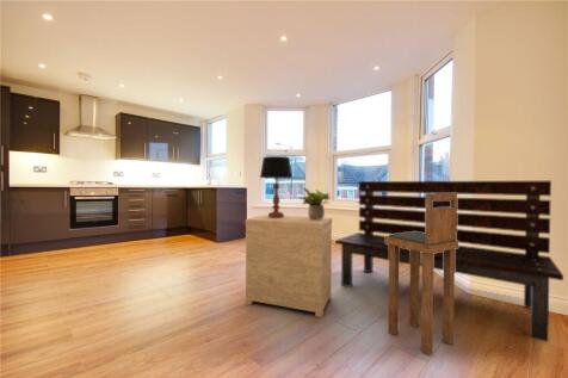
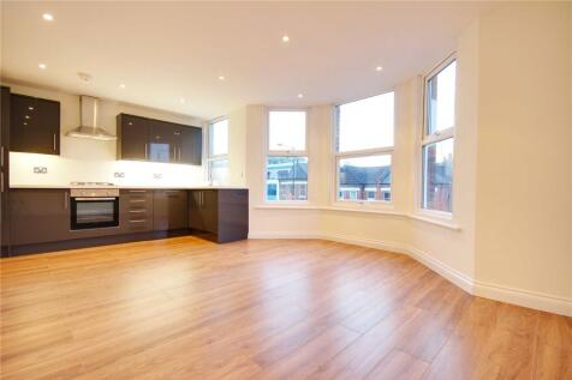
- side table (290, 258)
- table lamp (276, 187)
- potted plant (315, 203)
- bench (425, 233)
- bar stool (419, 265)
